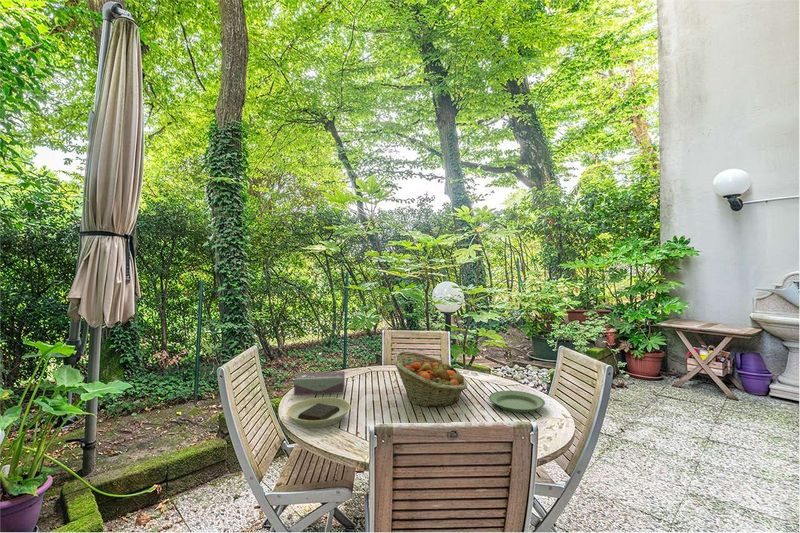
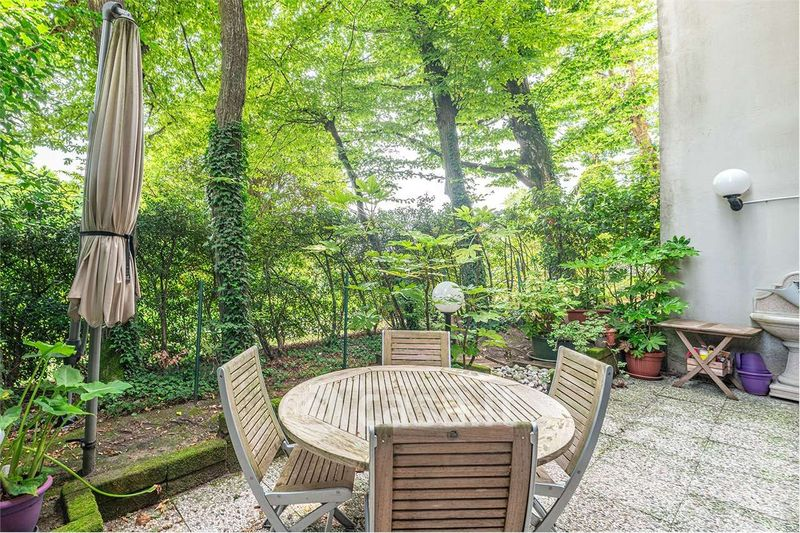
- plate (319, 412)
- plate (516, 402)
- tissue box (320, 382)
- fruit basket (429, 376)
